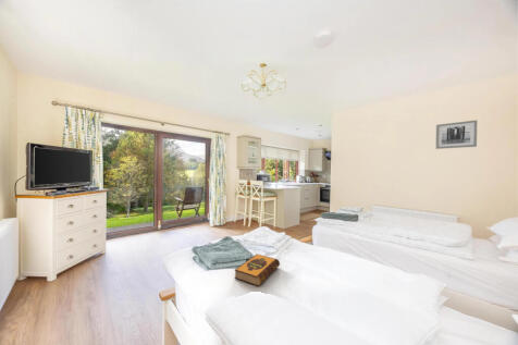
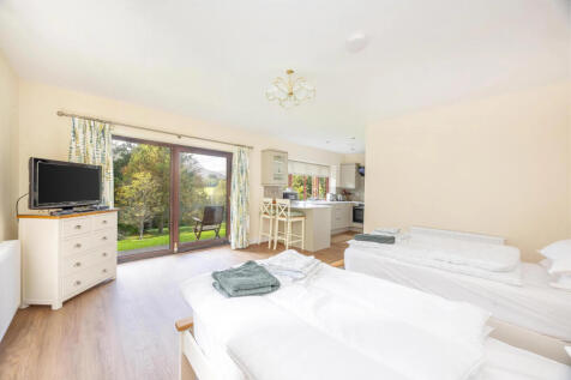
- hardback book (258, 268)
- wall art (455, 135)
